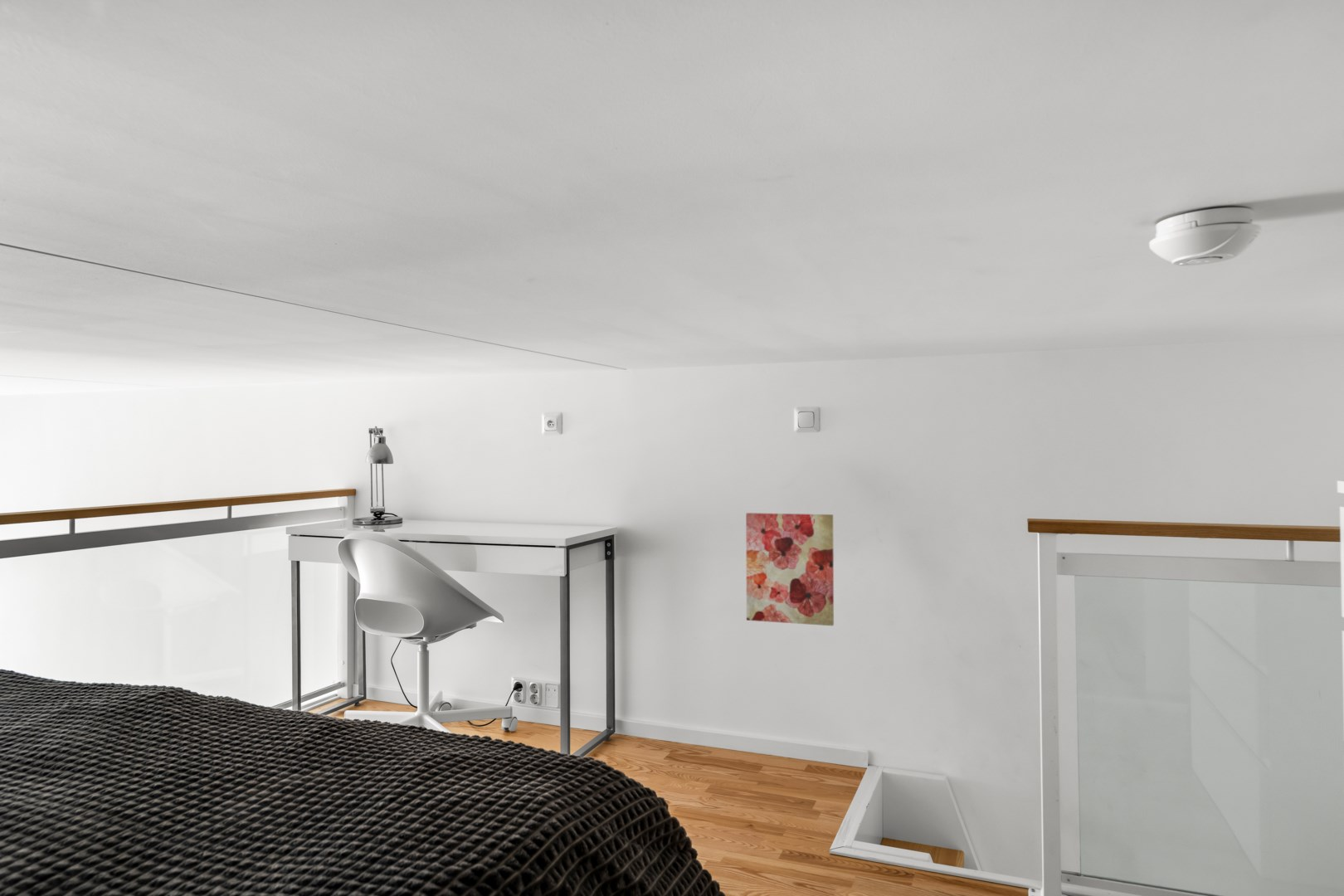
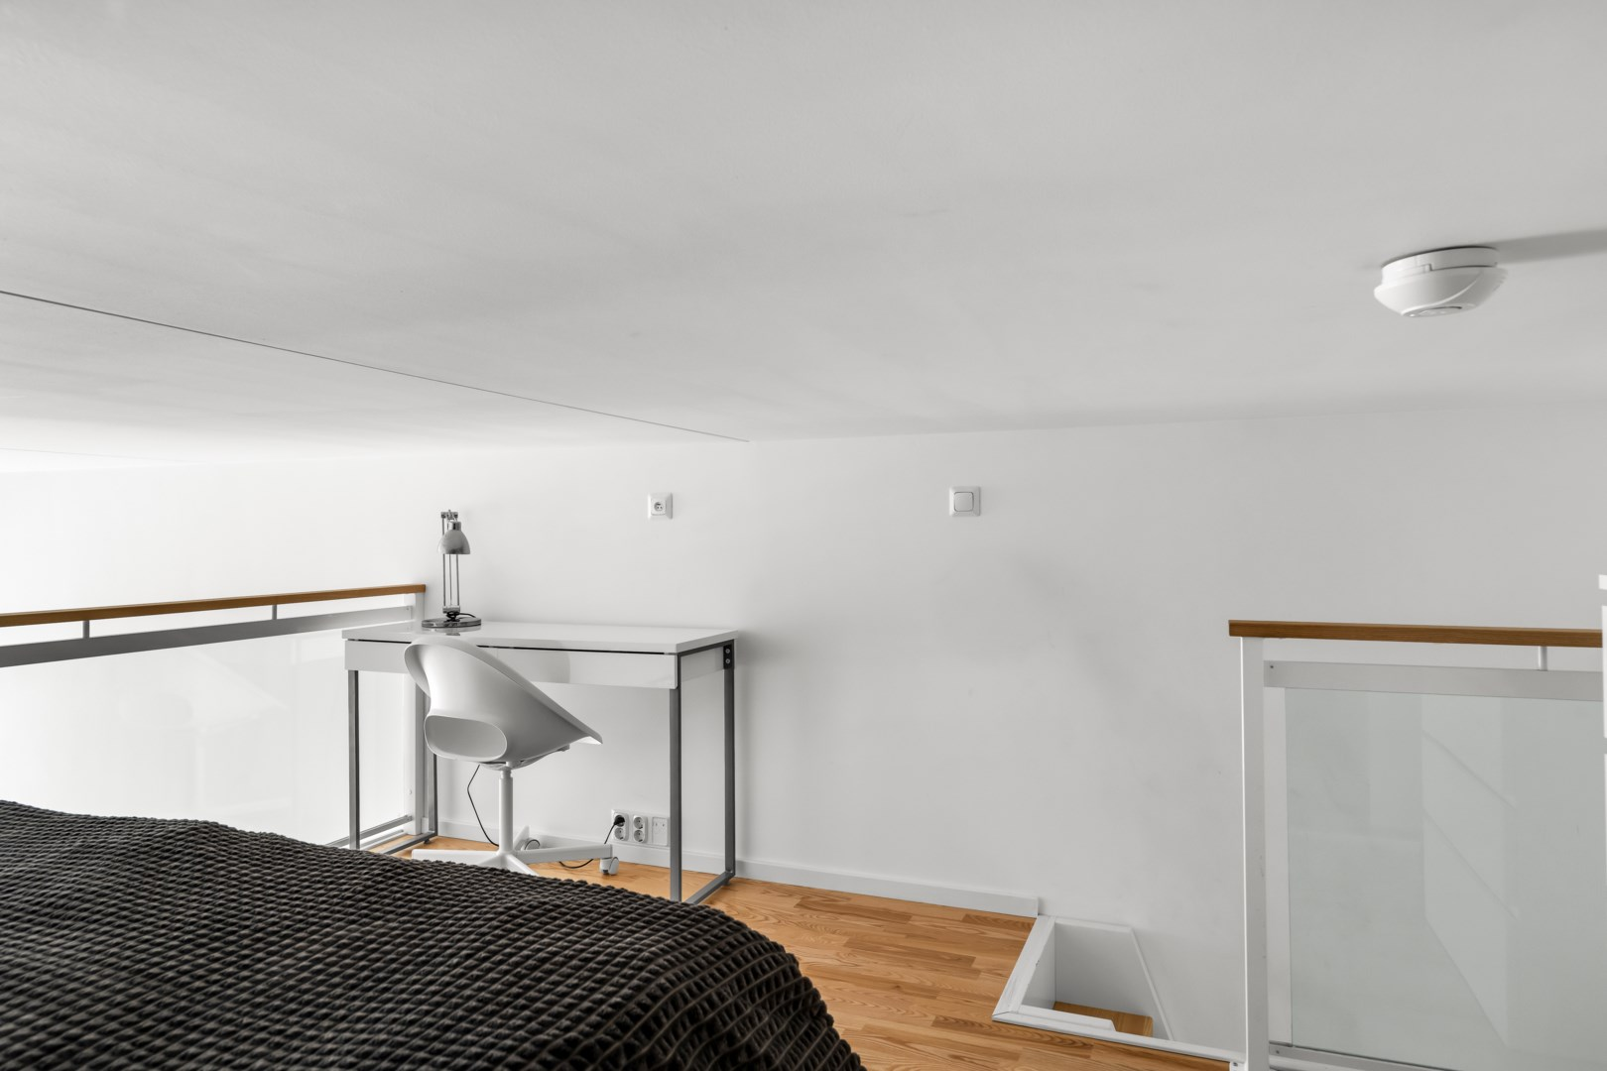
- wall art (789, 567)
